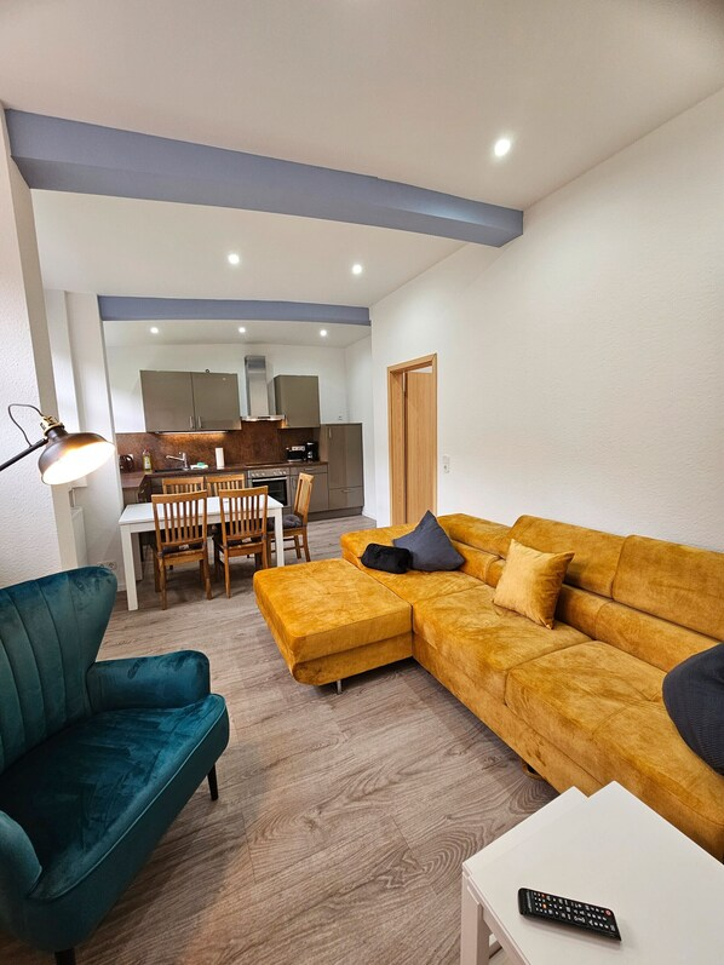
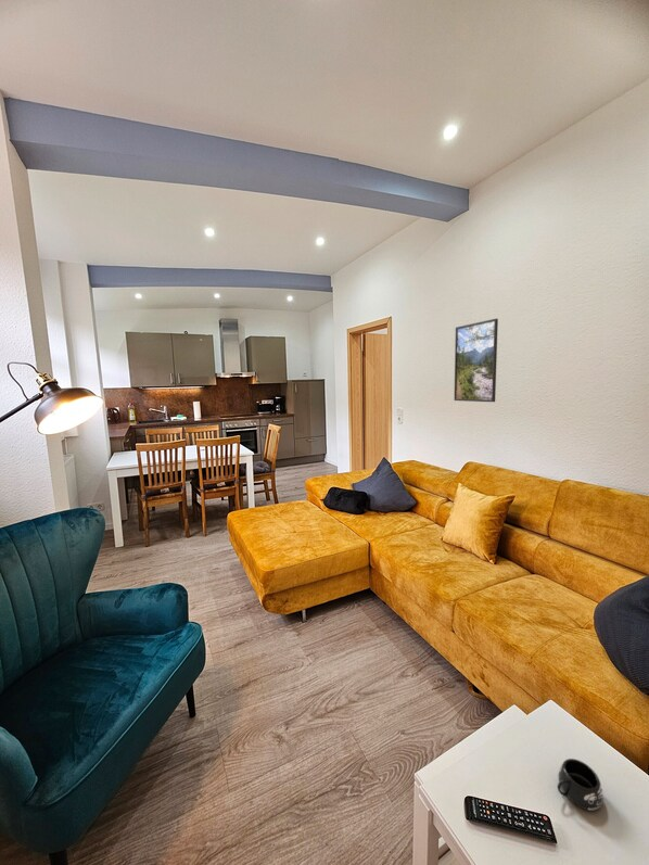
+ mug (576, 784)
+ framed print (474, 362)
